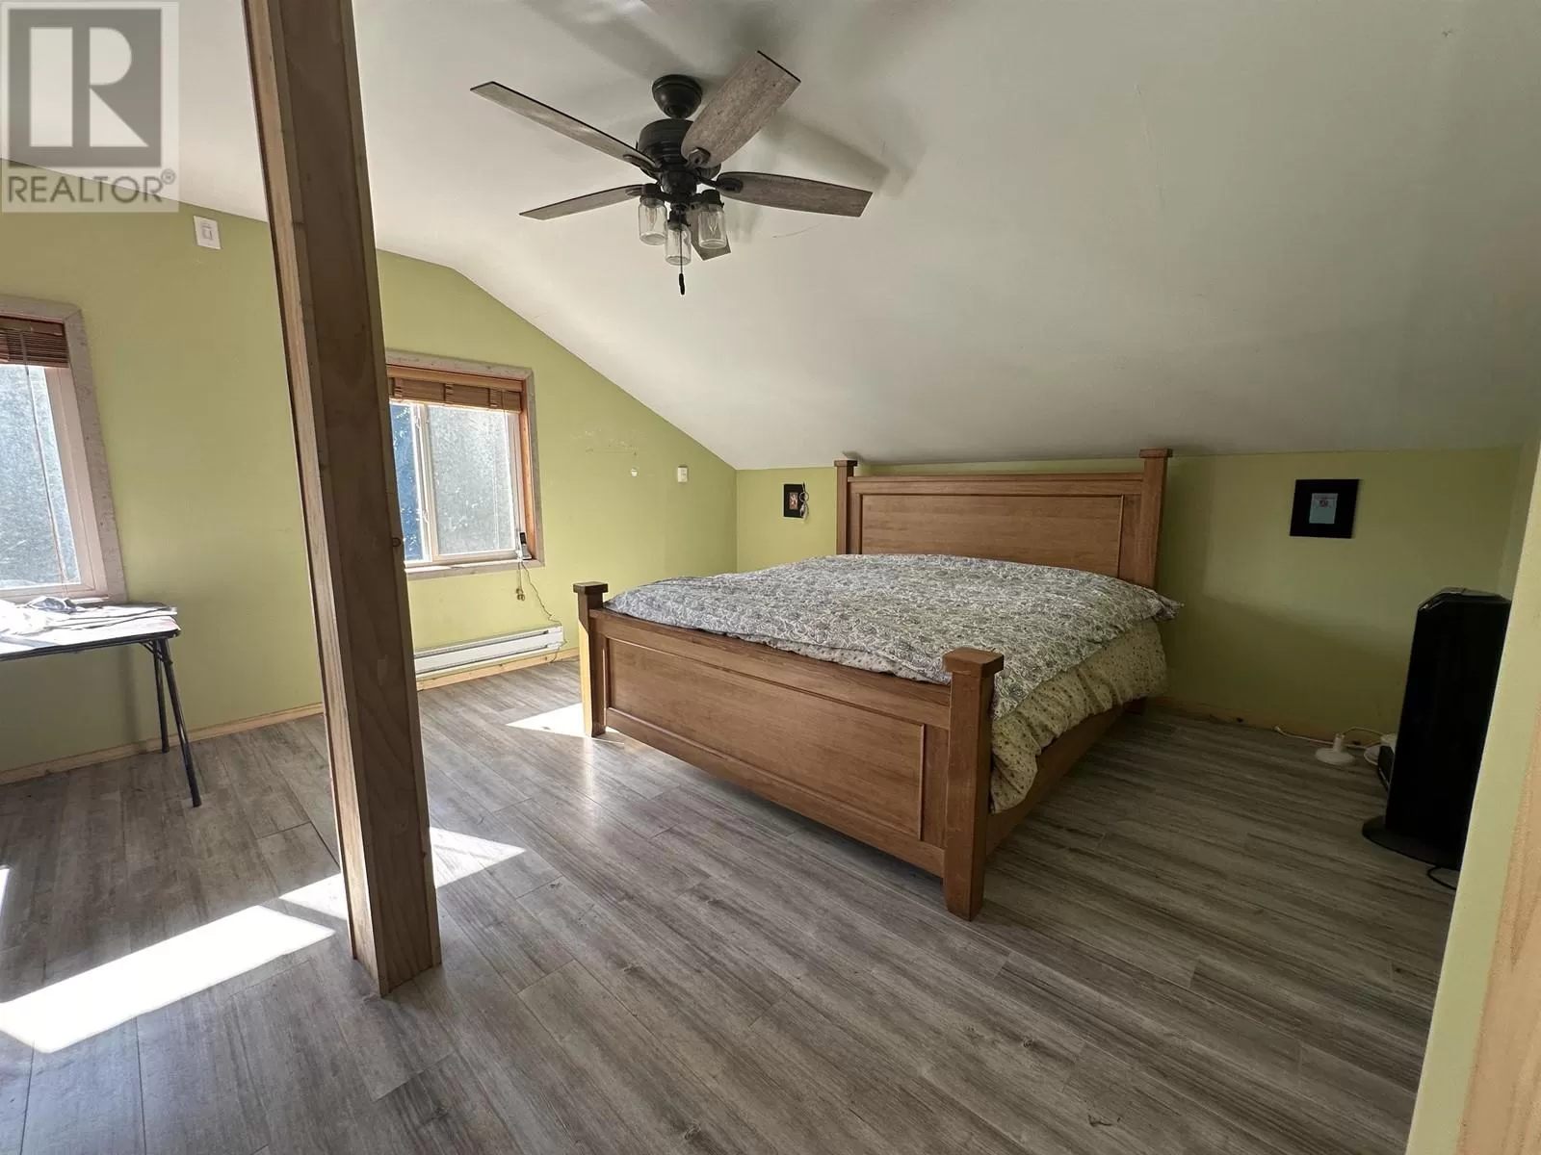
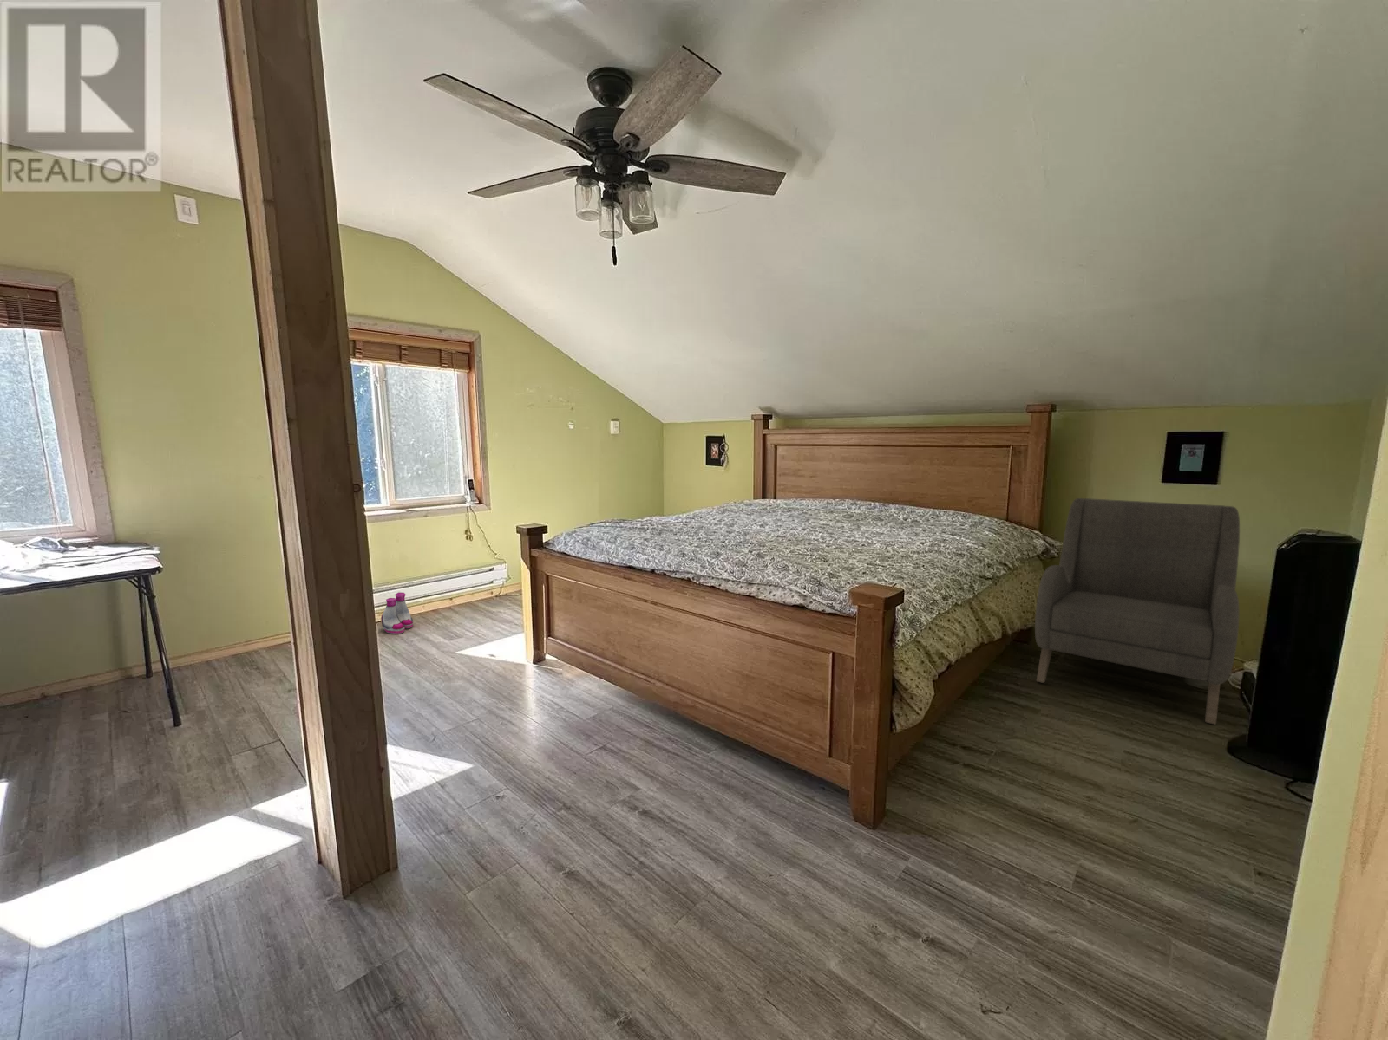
+ boots (398, 611)
+ armchair (1134, 593)
